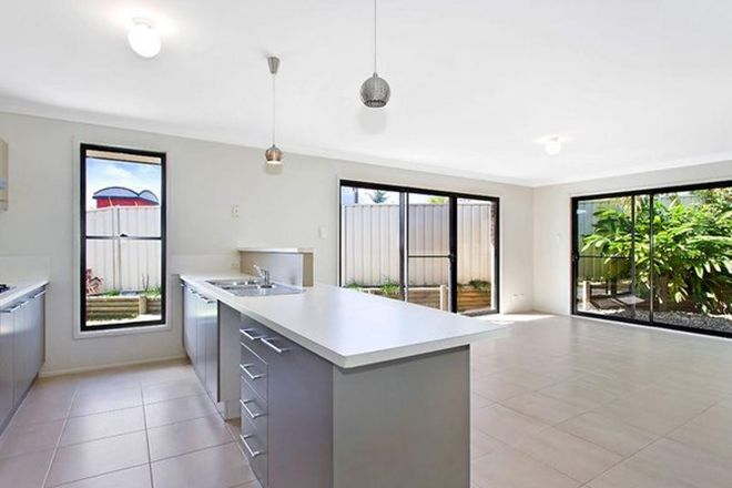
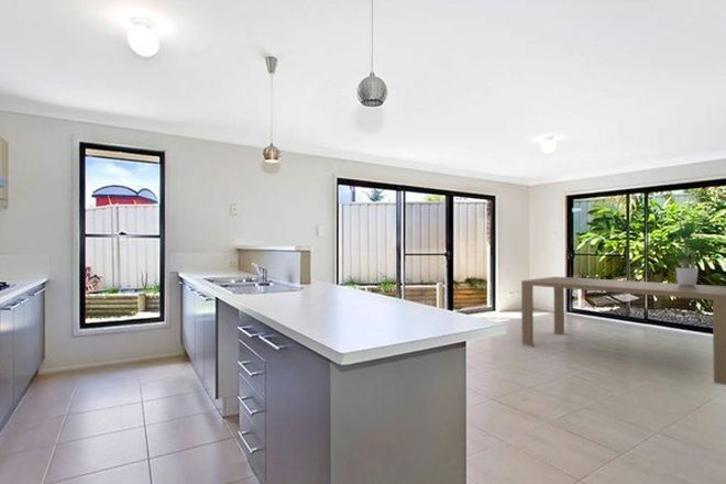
+ dining table (627, 293)
+ potted plant (689, 251)
